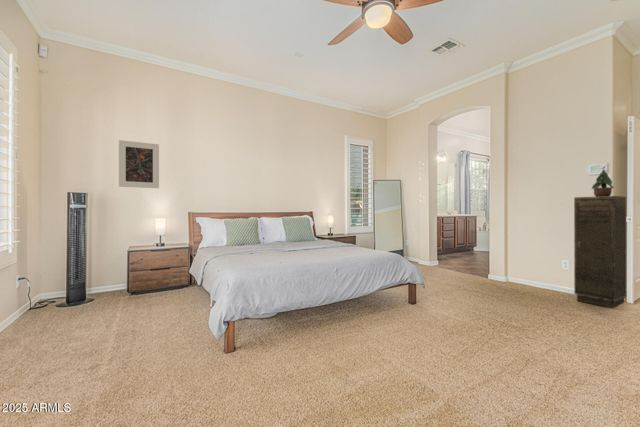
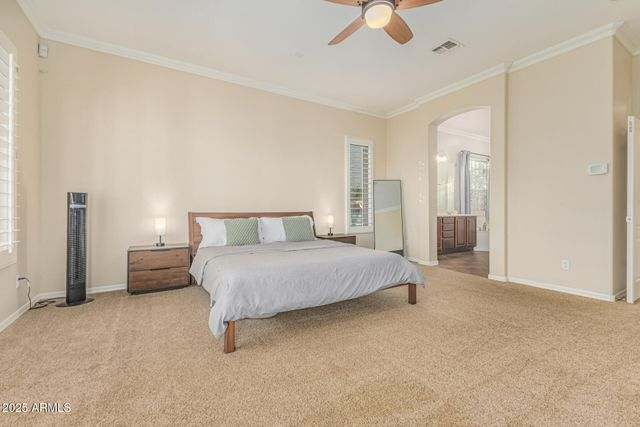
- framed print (139, 164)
- storage cabinet (599, 249)
- potted plant (602, 181)
